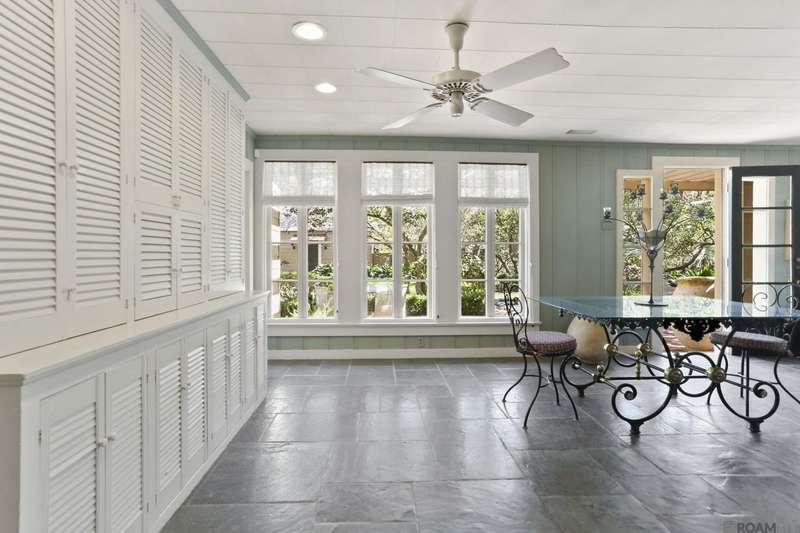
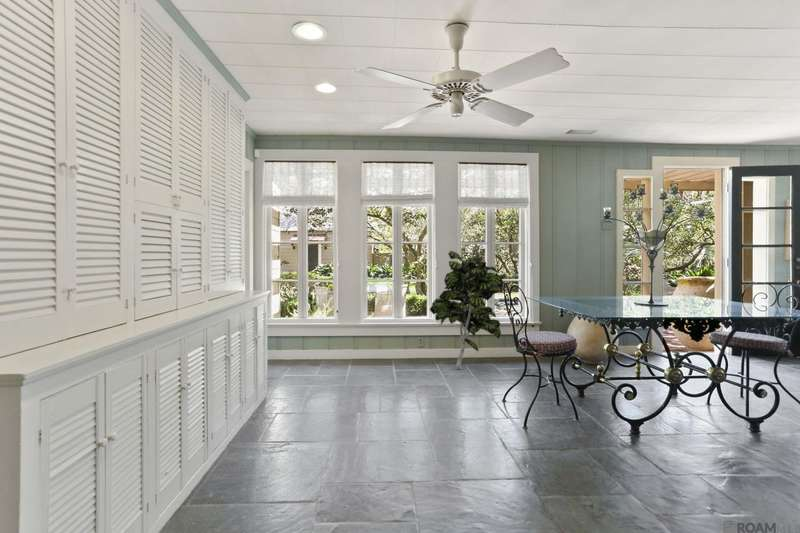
+ indoor plant (464, 309)
